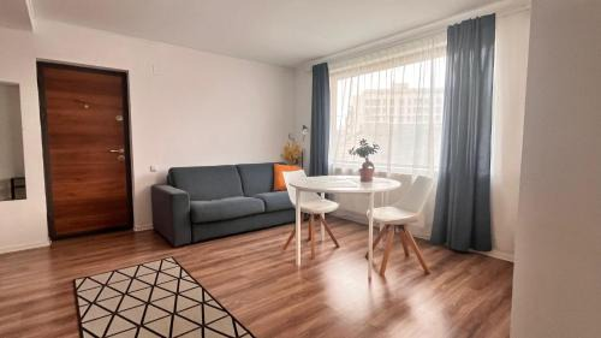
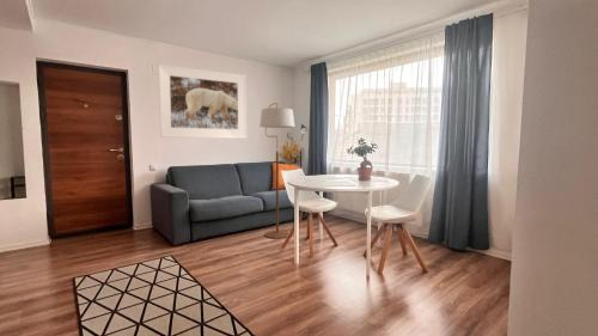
+ floor lamp (276, 169)
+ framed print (206, 104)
